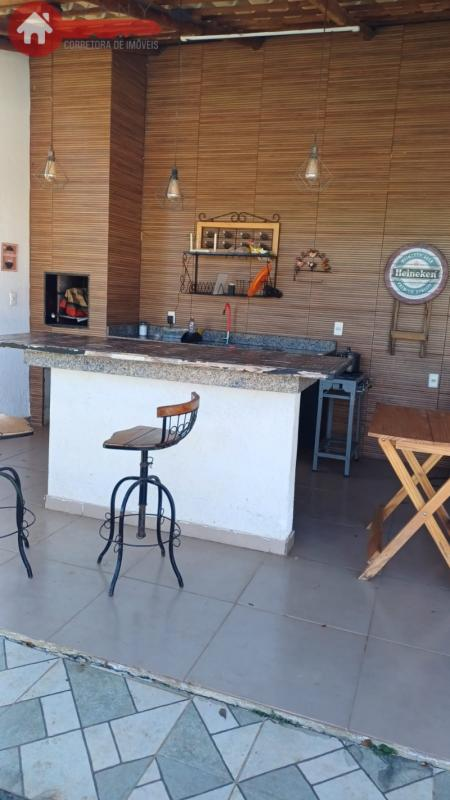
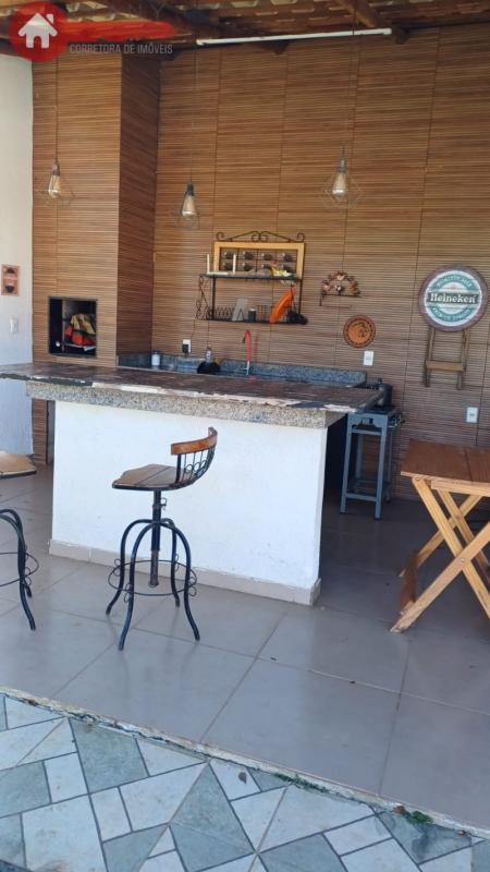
+ decorative plate (359, 331)
